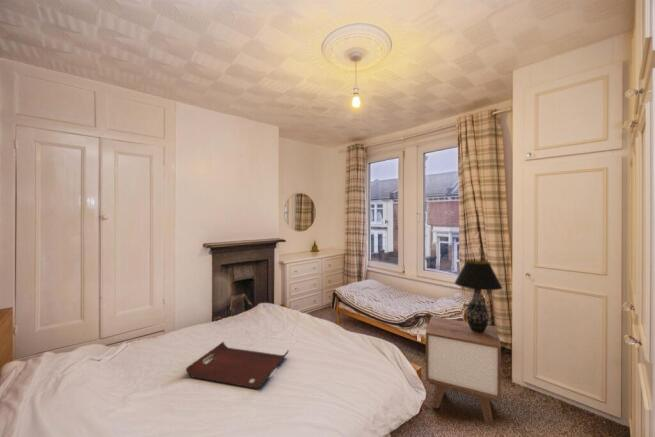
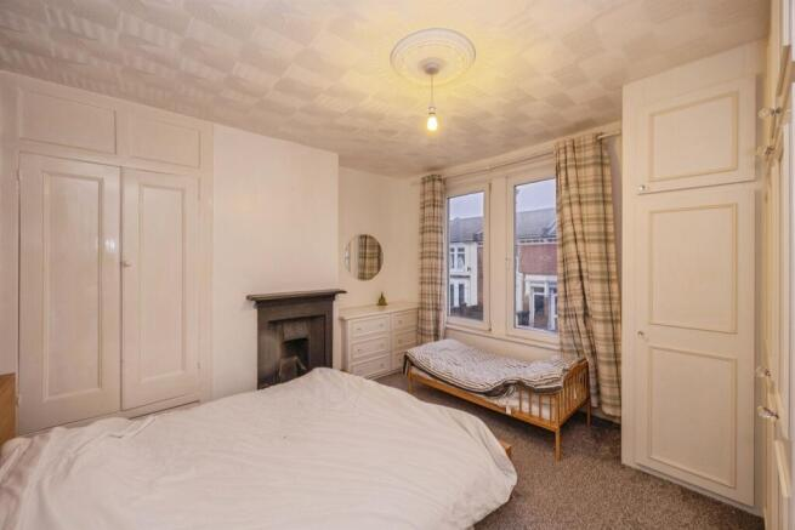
- table lamp (477, 296)
- nightstand (461, 365)
- serving tray (240, 362)
